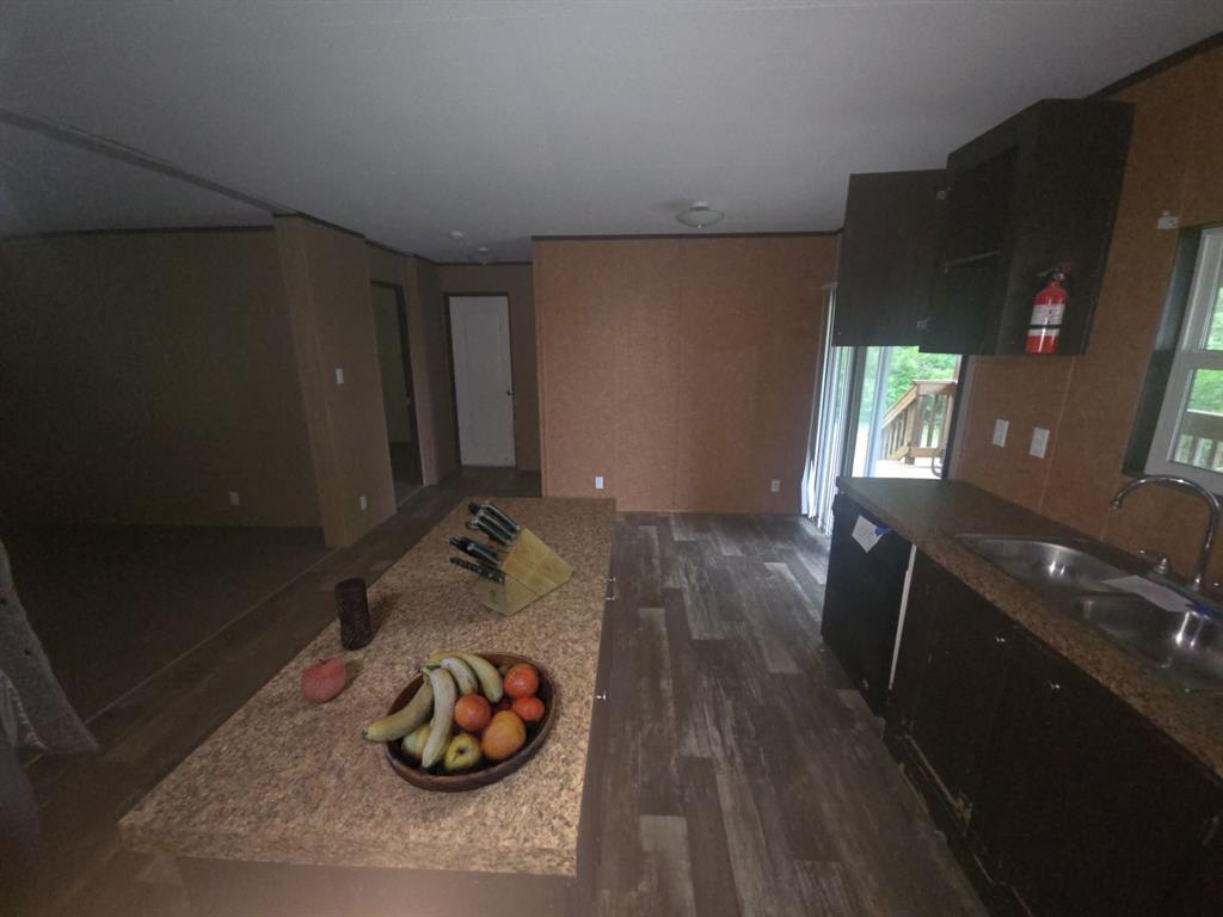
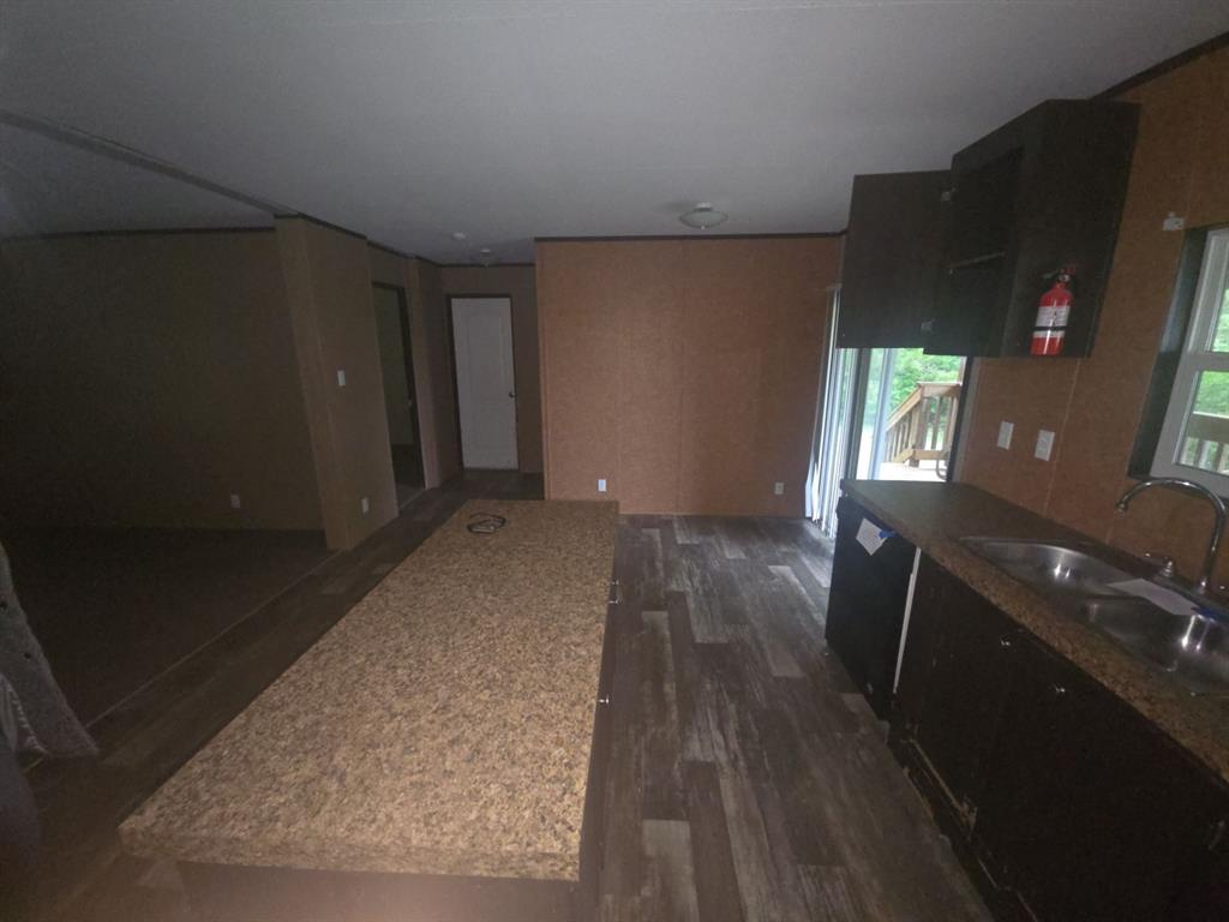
- fruit bowl (472, 698)
- apple (322, 677)
- knife block (515, 544)
- candle (354, 613)
